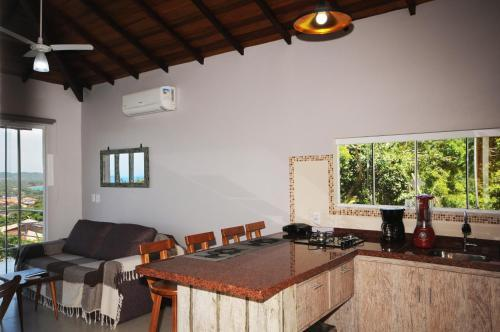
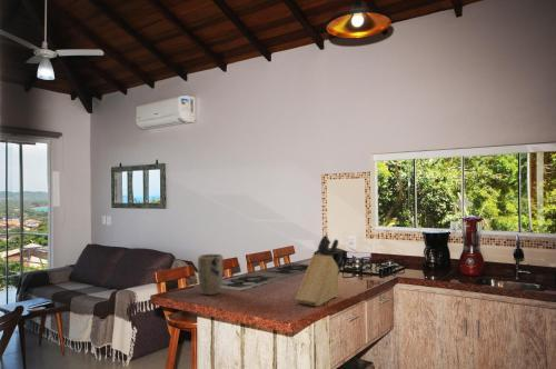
+ knife block (321, 268)
+ plant pot (210, 273)
